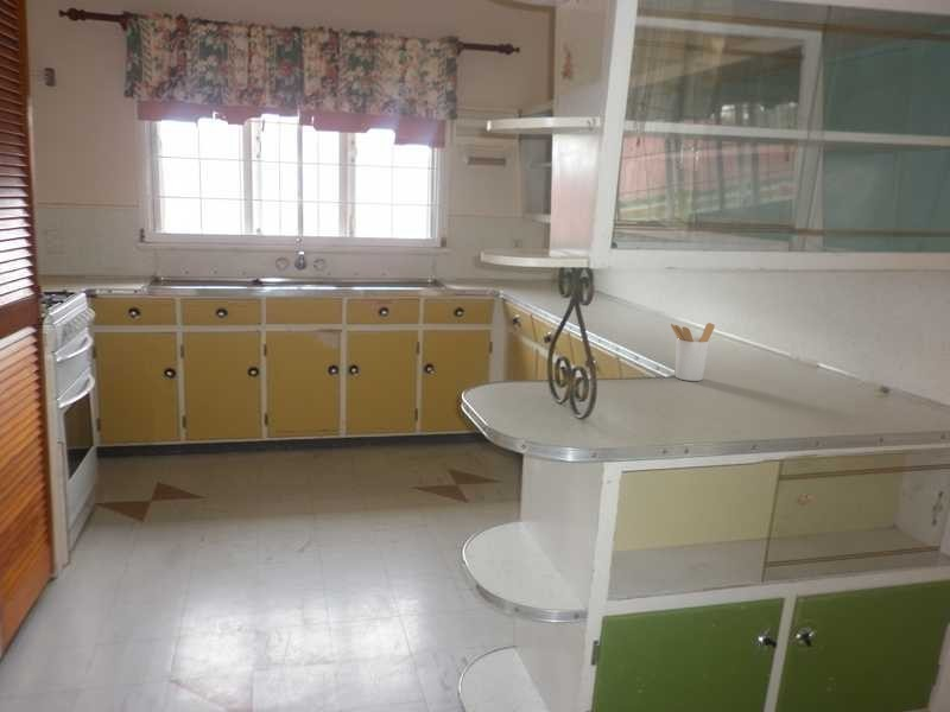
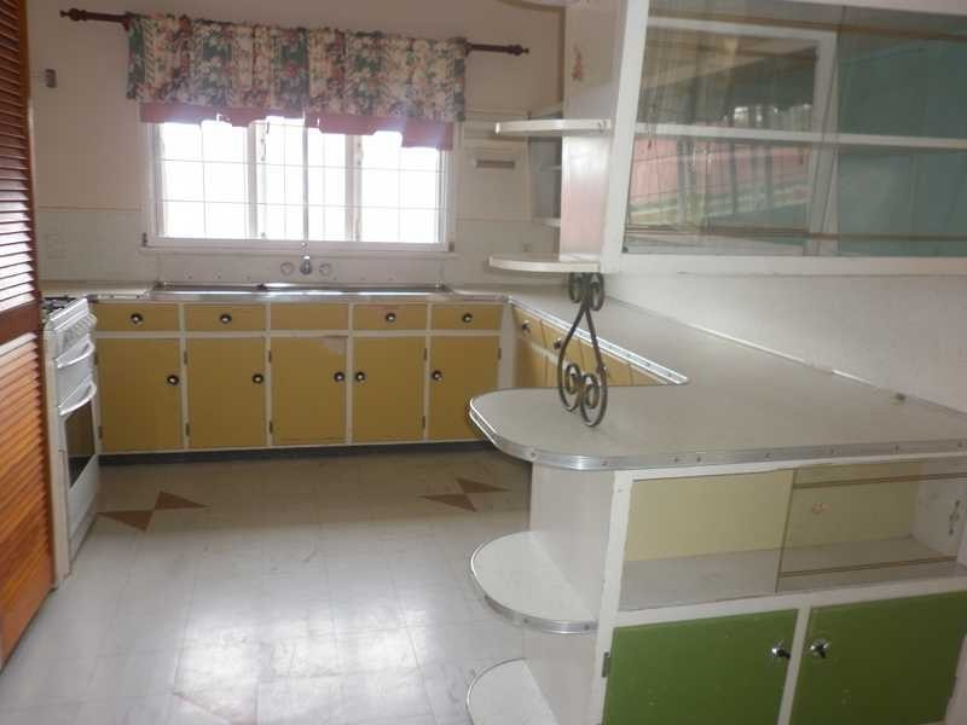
- utensil holder (688, 350)
